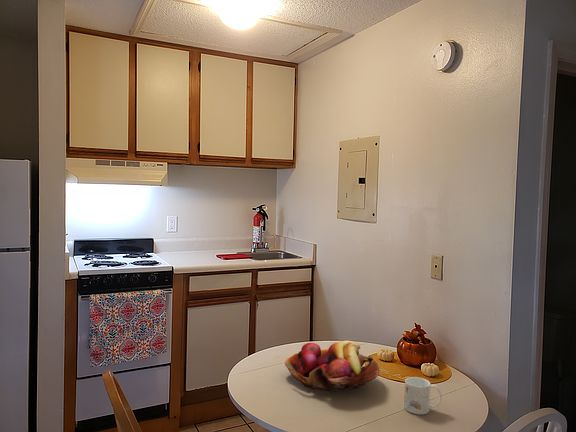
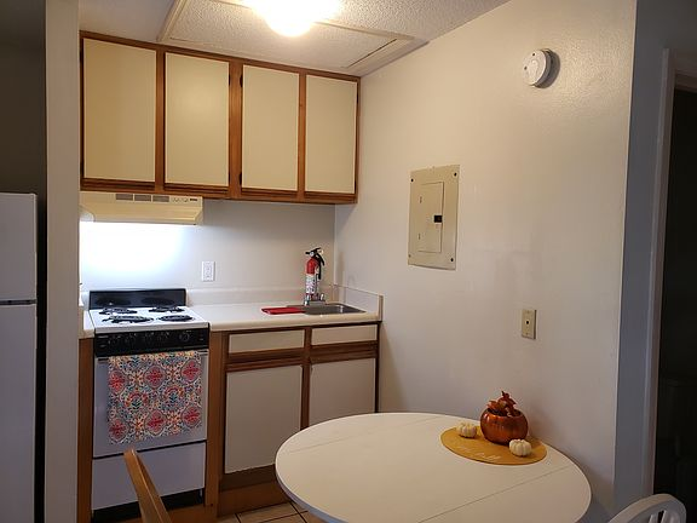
- fruit basket (334, 363)
- mug (423, 395)
